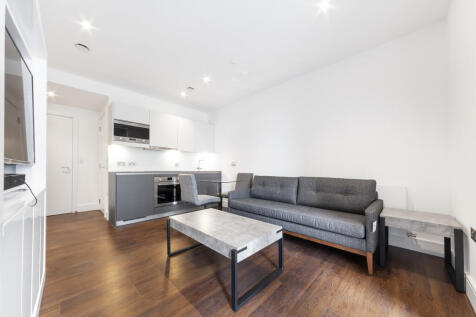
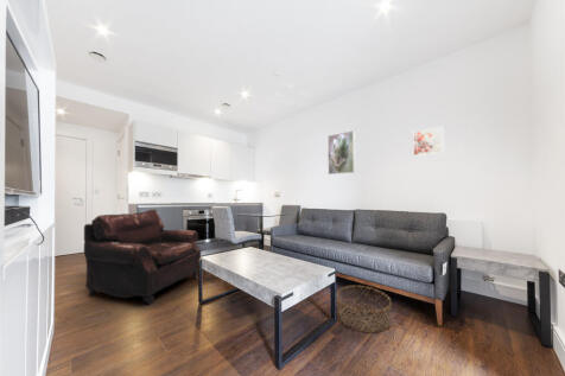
+ leather (148, 249)
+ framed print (427, 141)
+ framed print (341, 153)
+ basket (362, 307)
